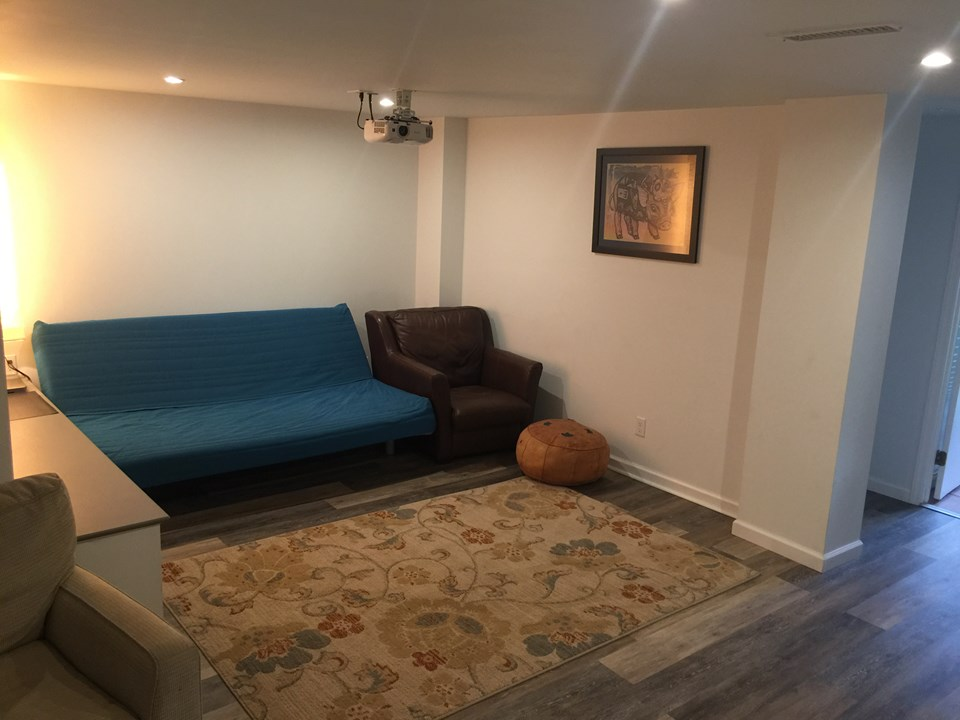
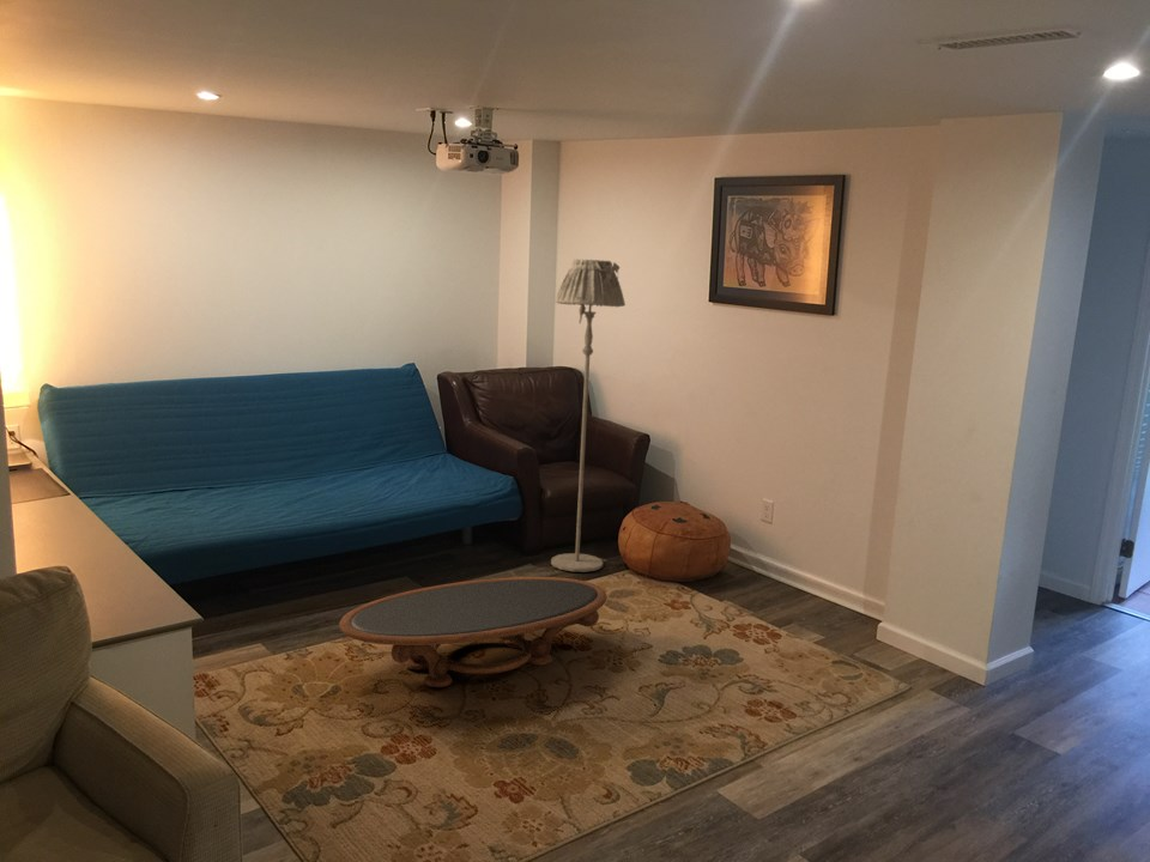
+ coffee table (480, 633)
+ floor lamp (583, 415)
